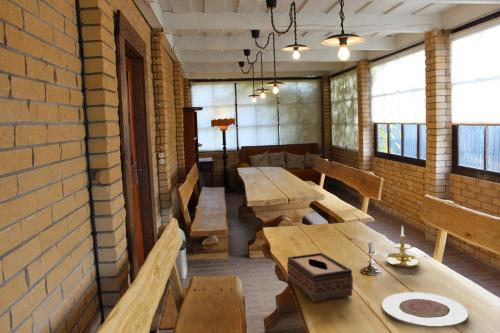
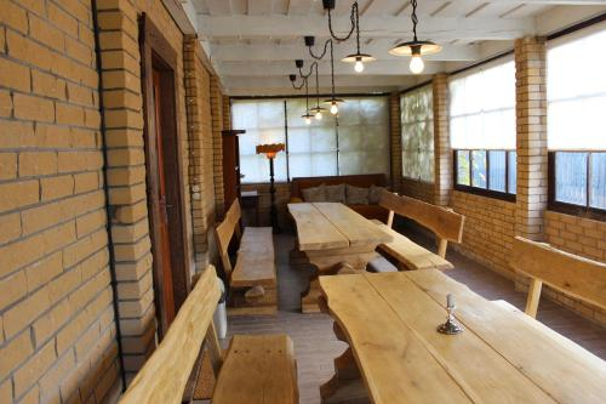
- candle holder (404, 244)
- tissue box (318, 275)
- plate (423, 307)
